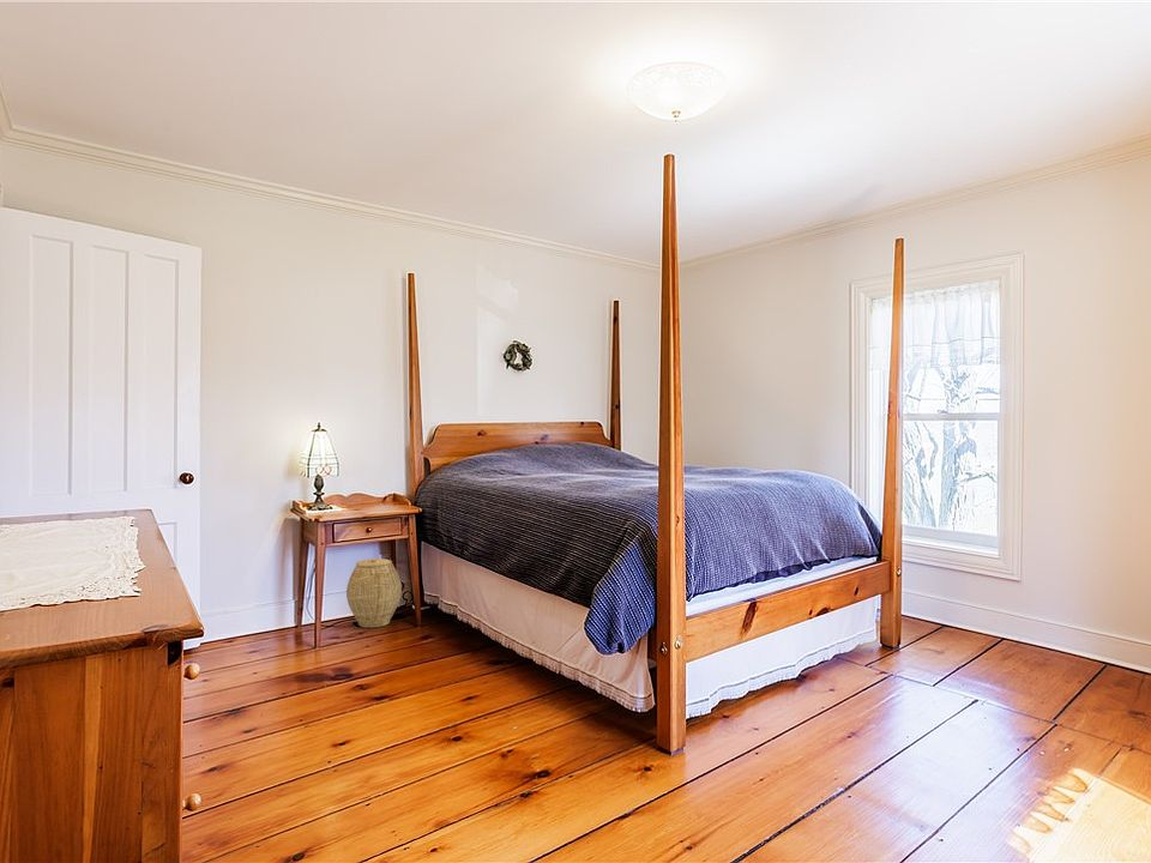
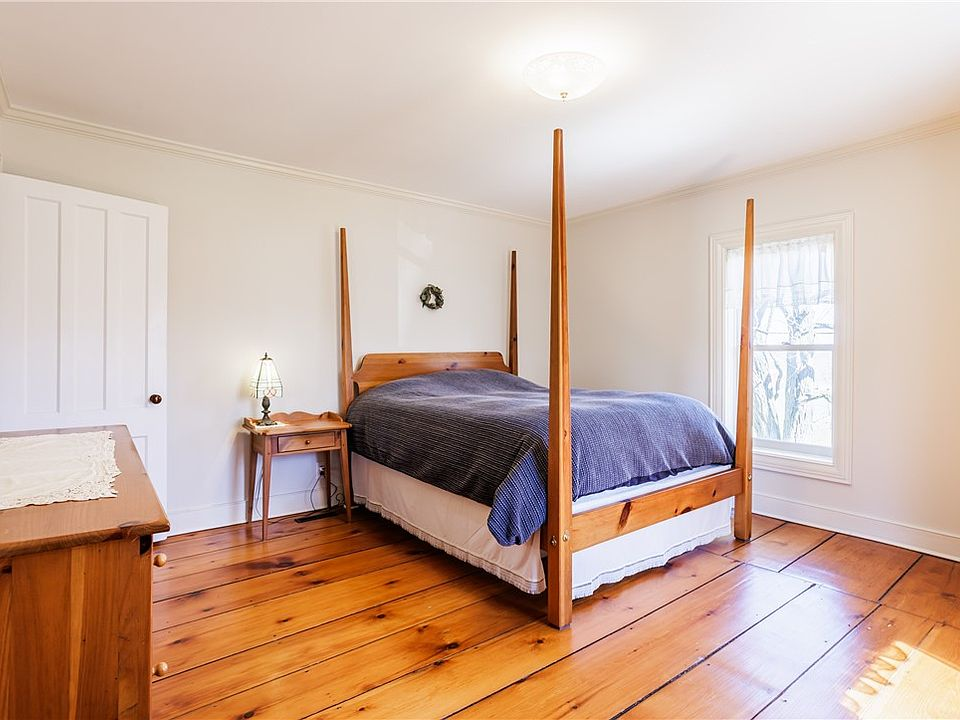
- woven basket (374, 590)
